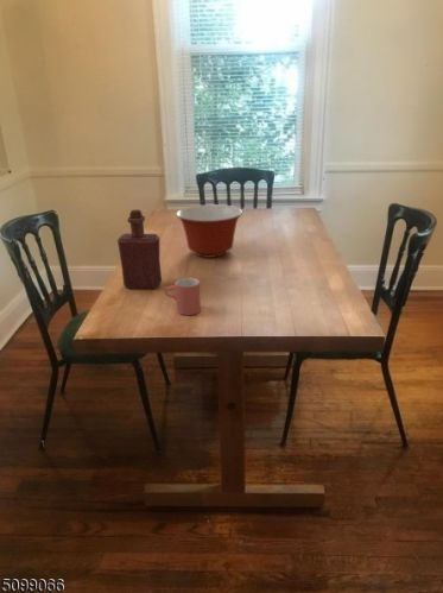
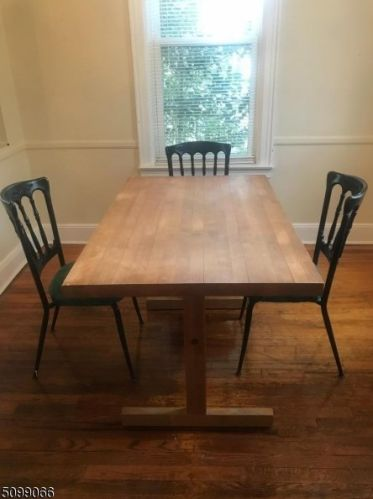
- bottle (139, 248)
- mixing bowl (209, 232)
- cup (182, 296)
